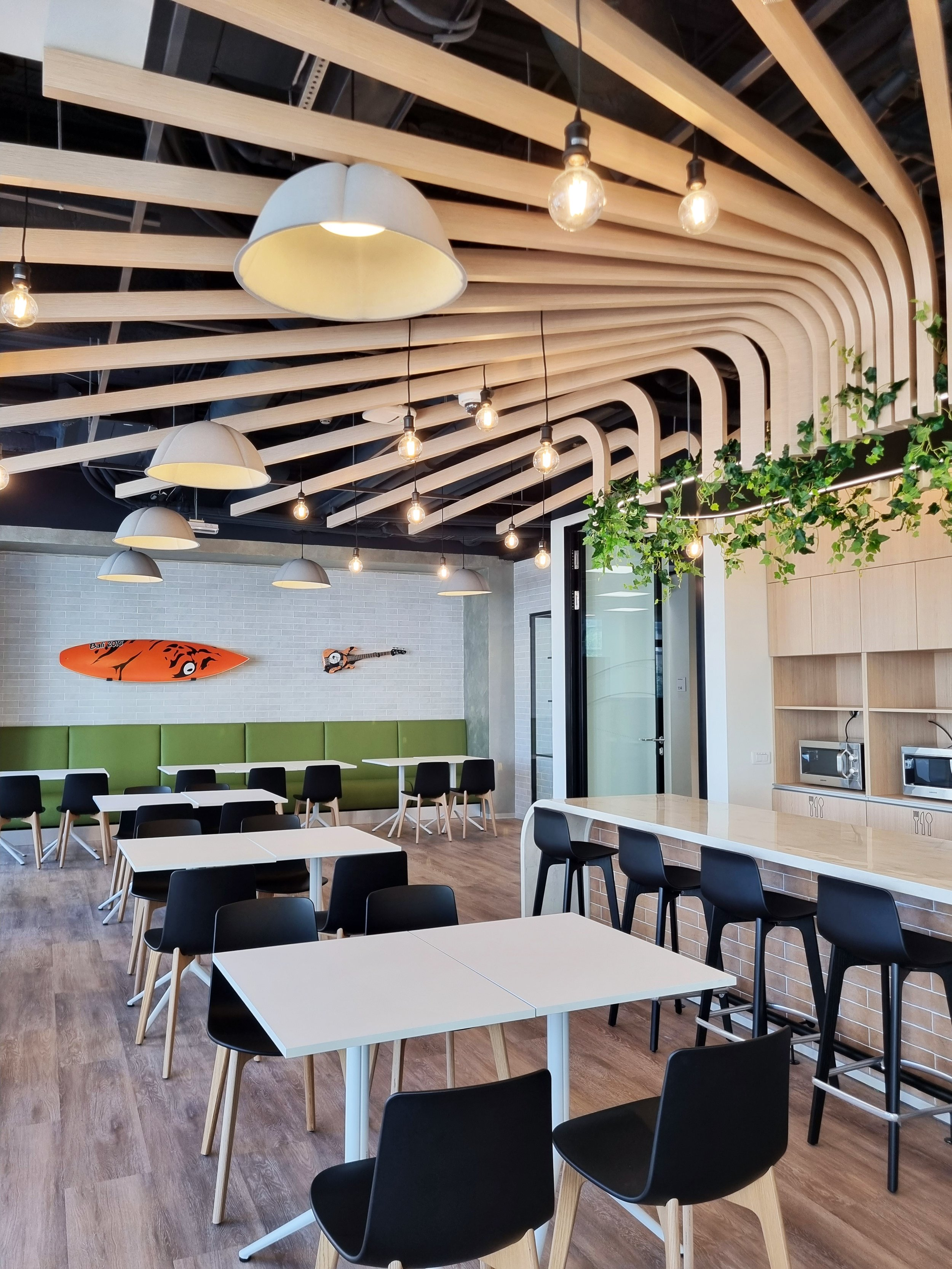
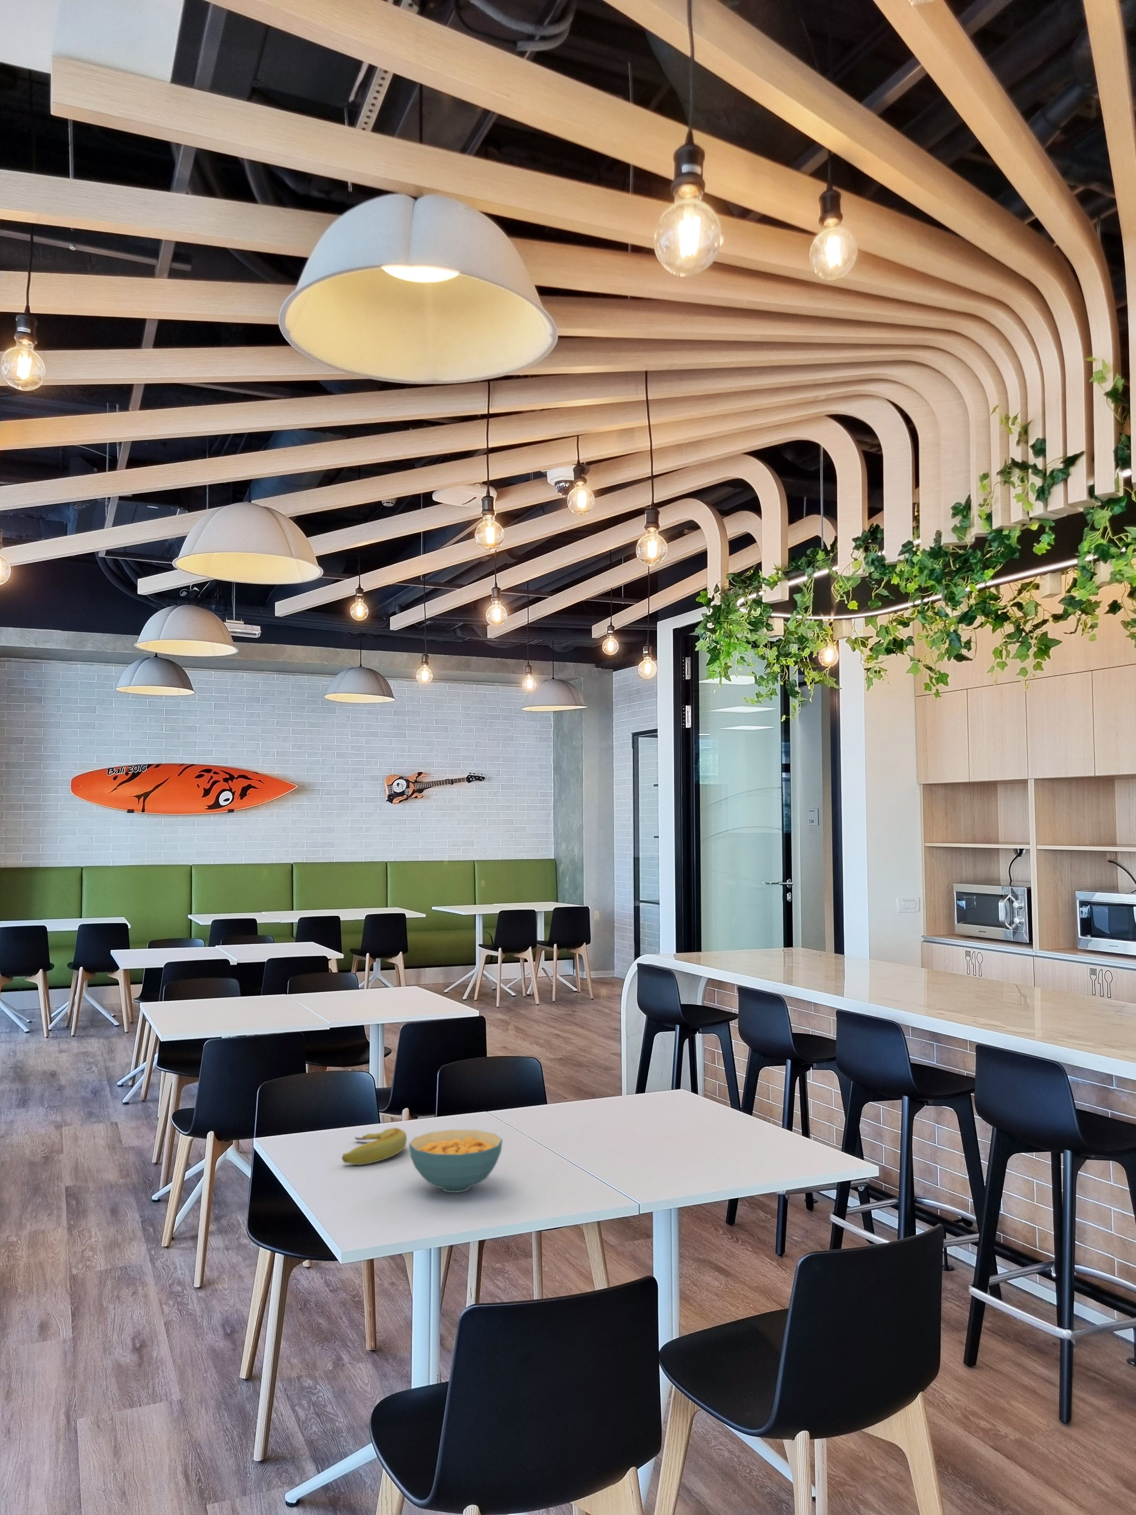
+ cereal bowl (456, 1164)
+ banana (370, 1141)
